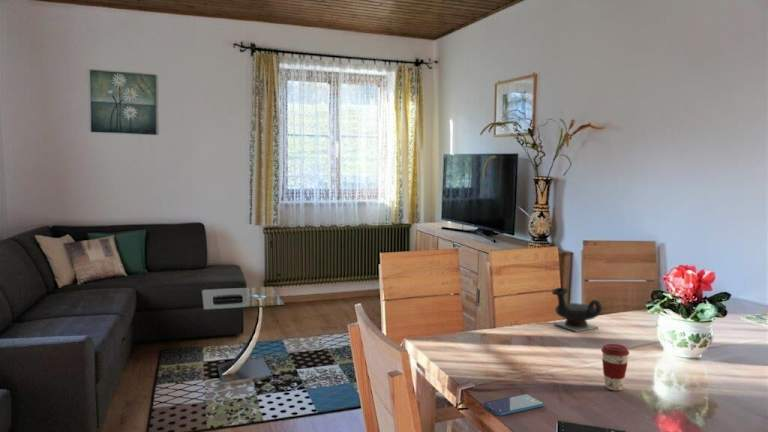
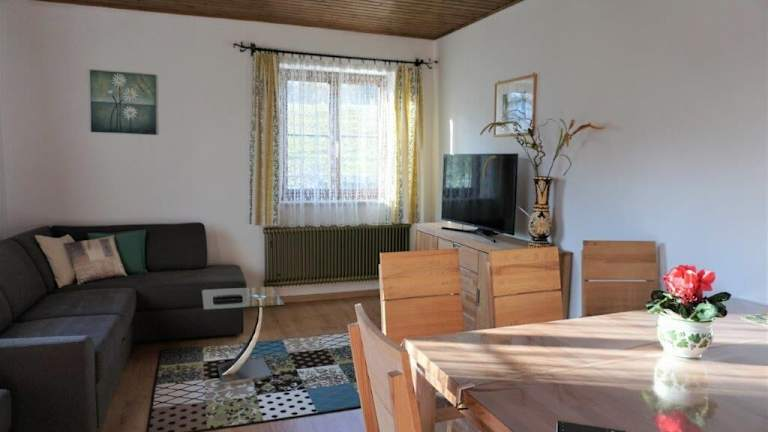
- smartphone (513, 404)
- teapot (577, 308)
- coffee cup (614, 367)
